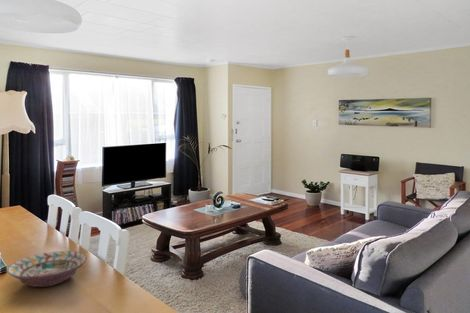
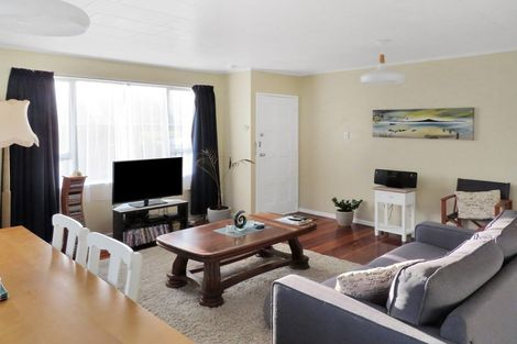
- decorative bowl (49, 271)
